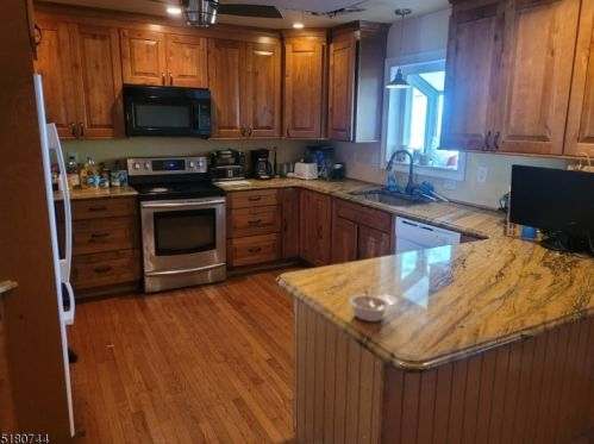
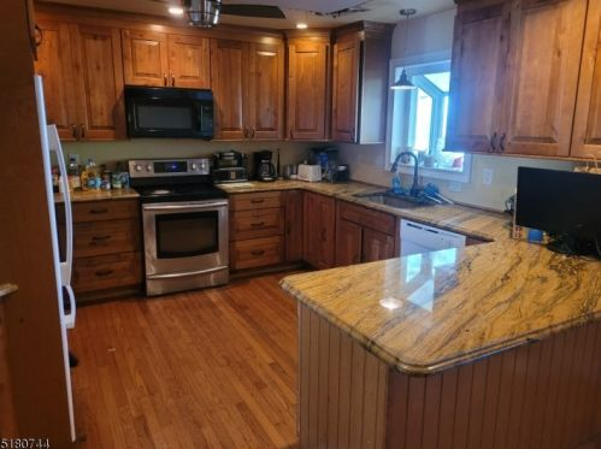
- legume (367, 307)
